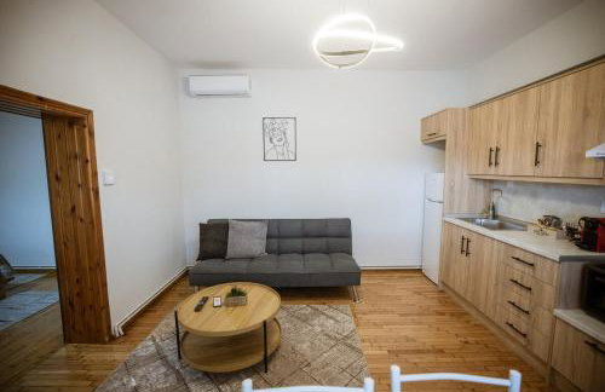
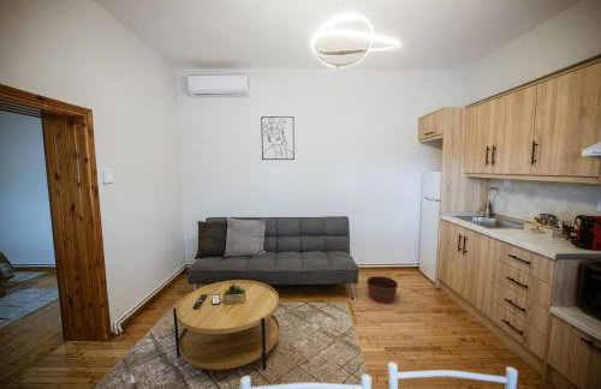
+ basket (381, 289)
